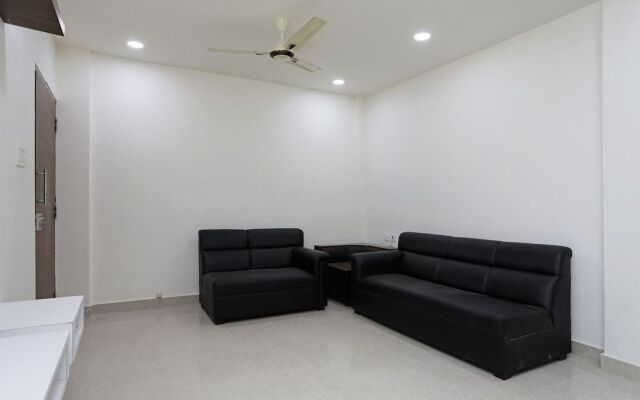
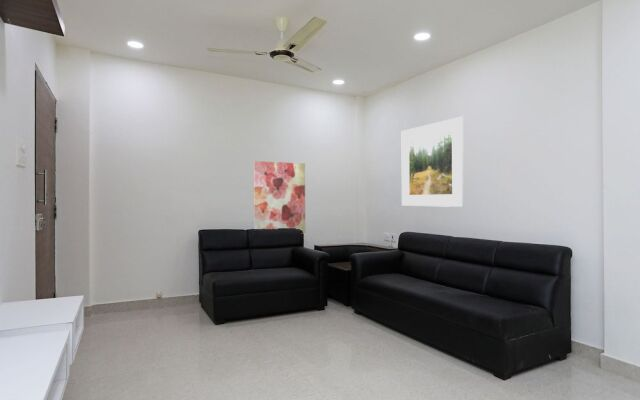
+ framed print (429, 165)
+ wall art (280, 198)
